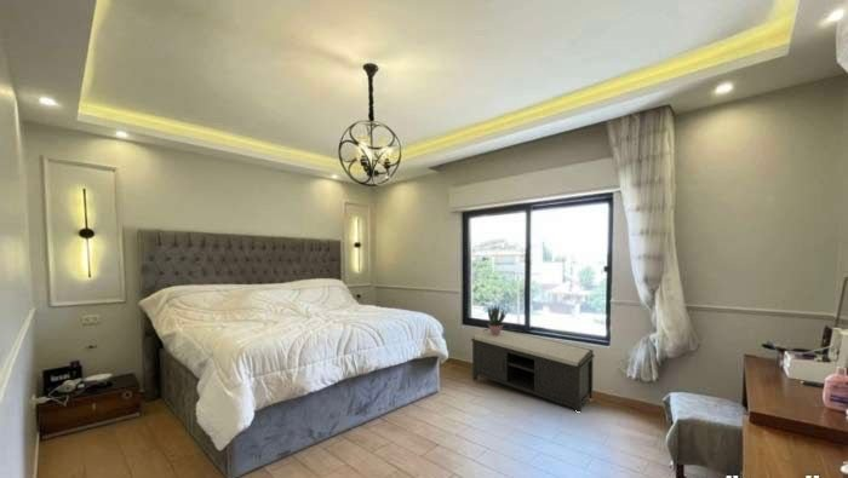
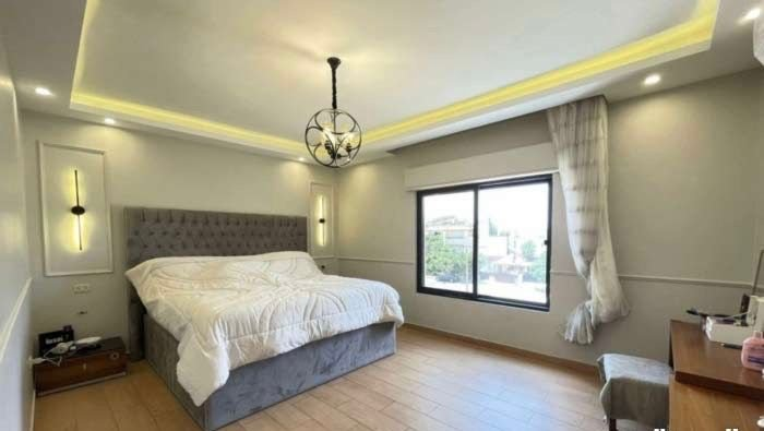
- potted plant (497, 318)
- bench (528, 365)
